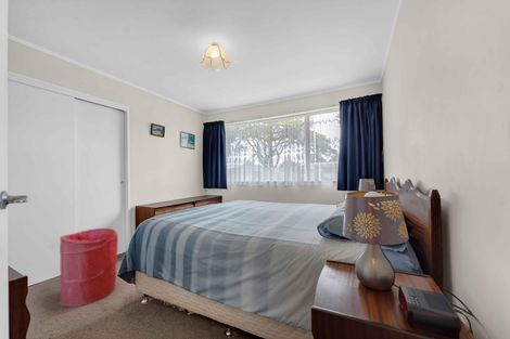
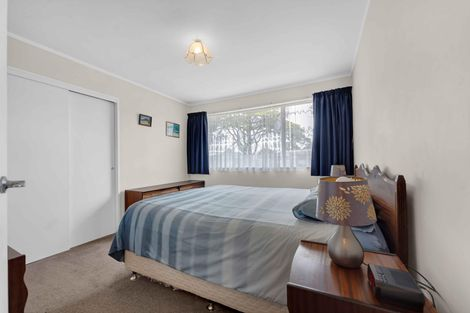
- laundry hamper (90, 262)
